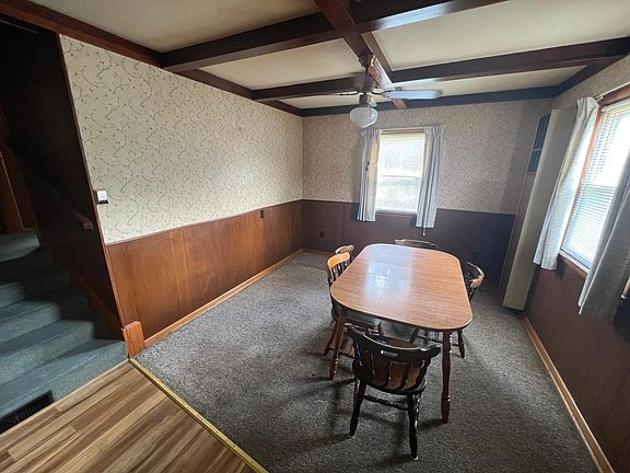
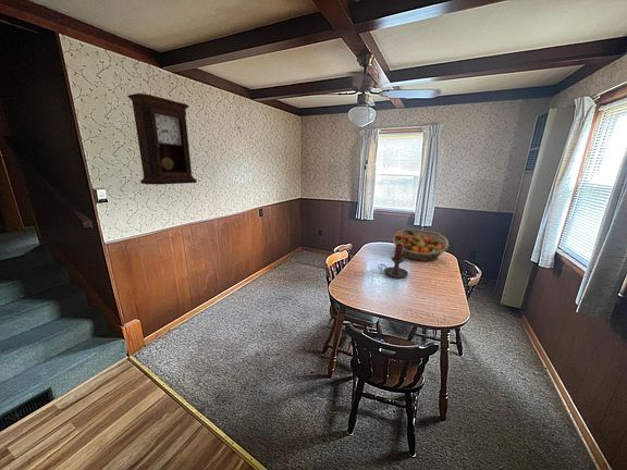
+ candle holder (394, 258)
+ fruit basket (418, 244)
+ pendulum clock (167, 144)
